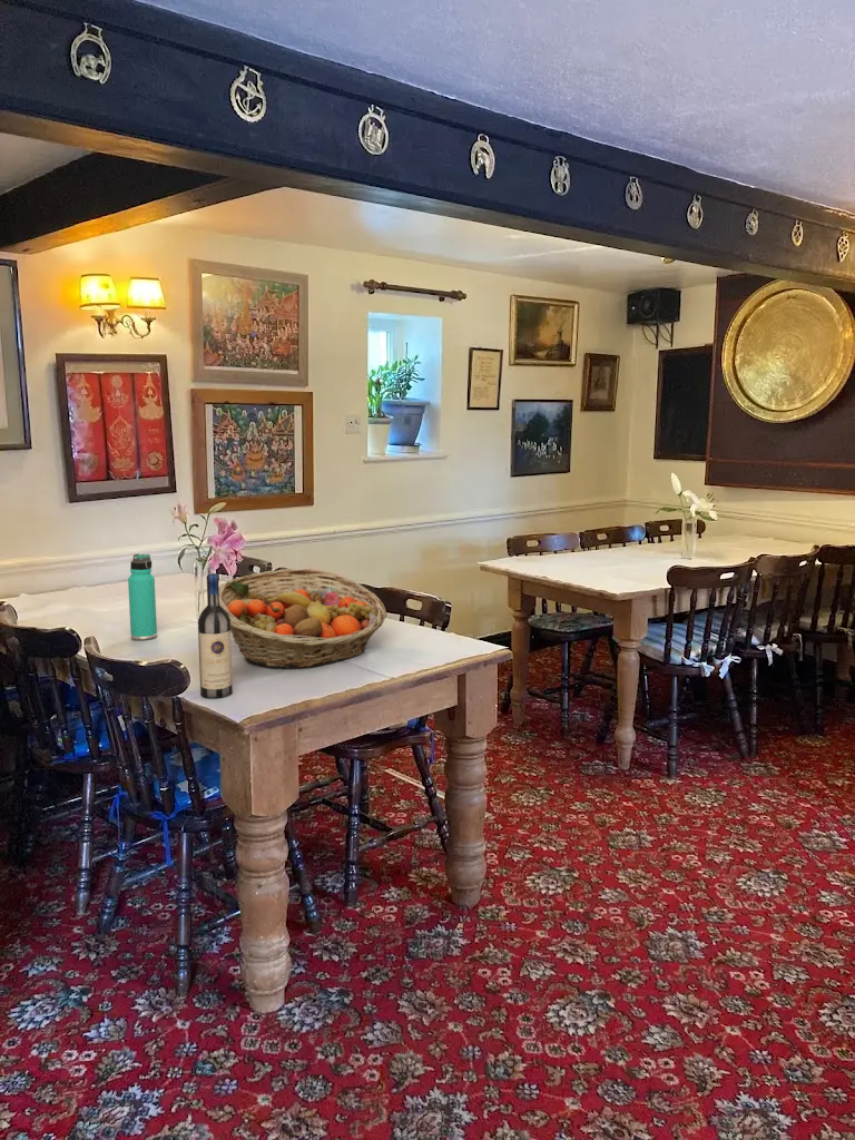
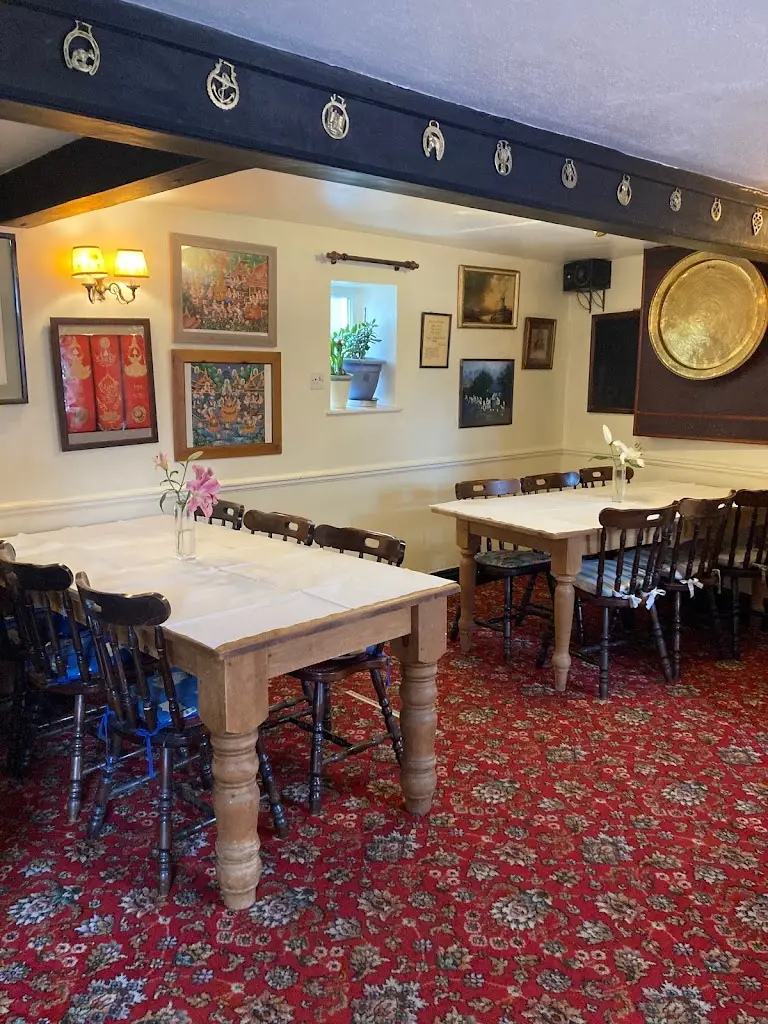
- fruit basket (302, 616)
- wine bottle (214, 633)
- thermos bottle (141, 596)
